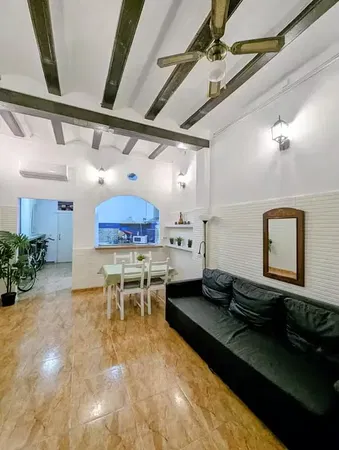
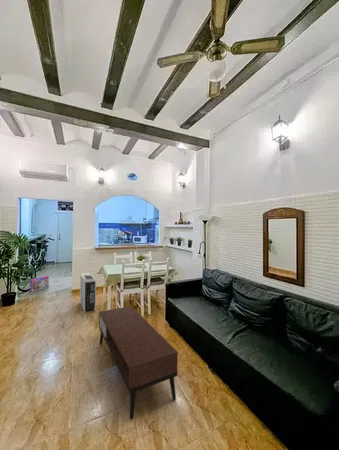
+ air purifier (87, 291)
+ box (39, 283)
+ coffee table (130, 347)
